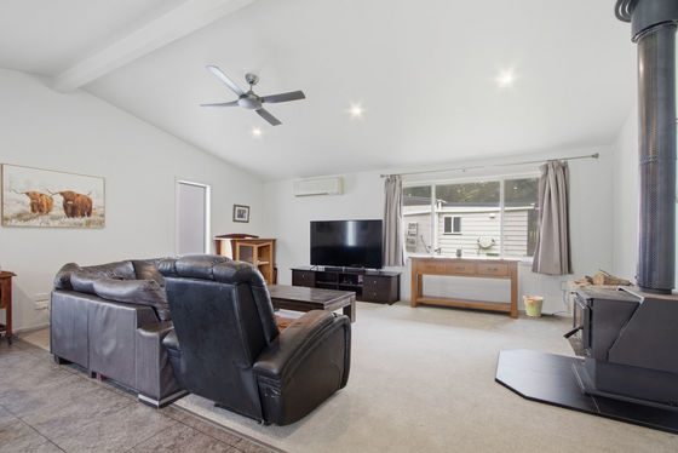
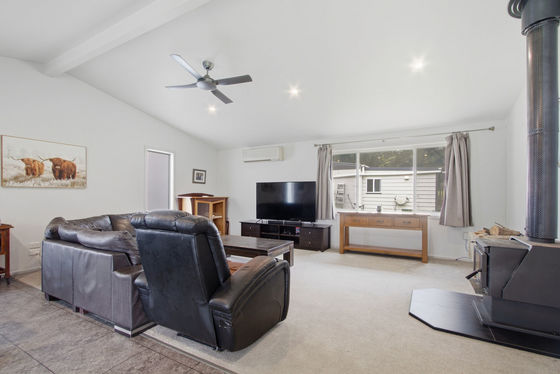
- bucket (533, 305)
